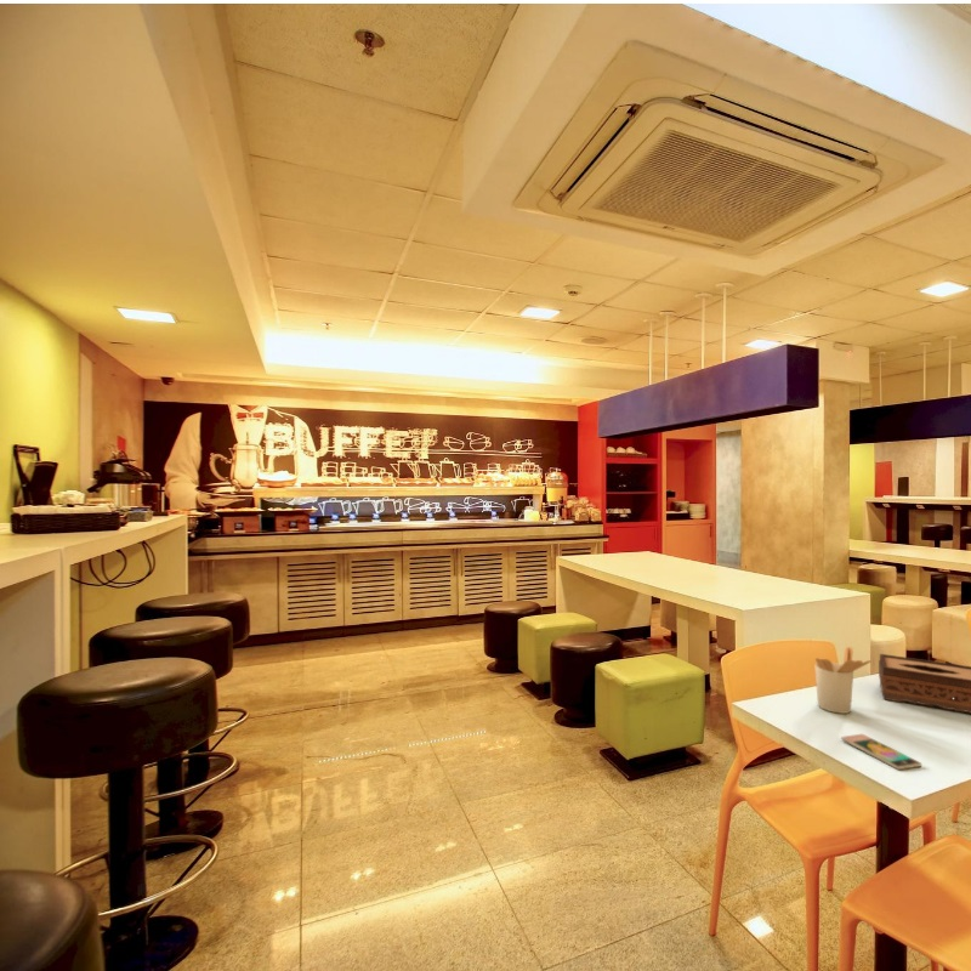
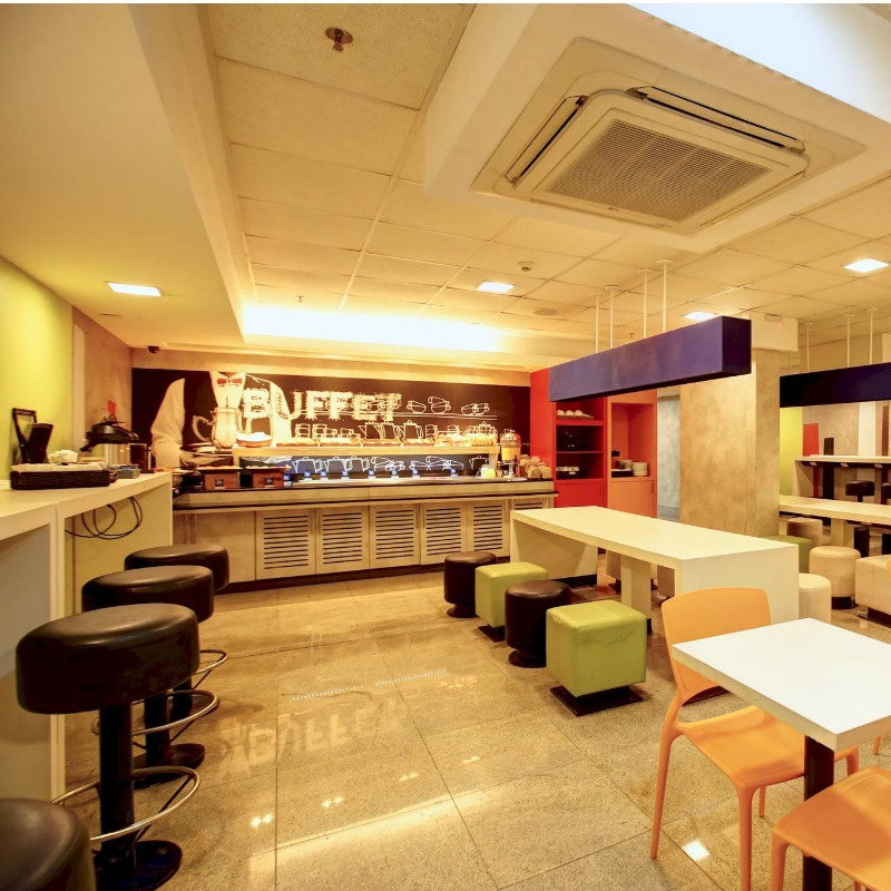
- utensil holder (841, 680)
- tissue box (931, 683)
- smartphone (879, 750)
